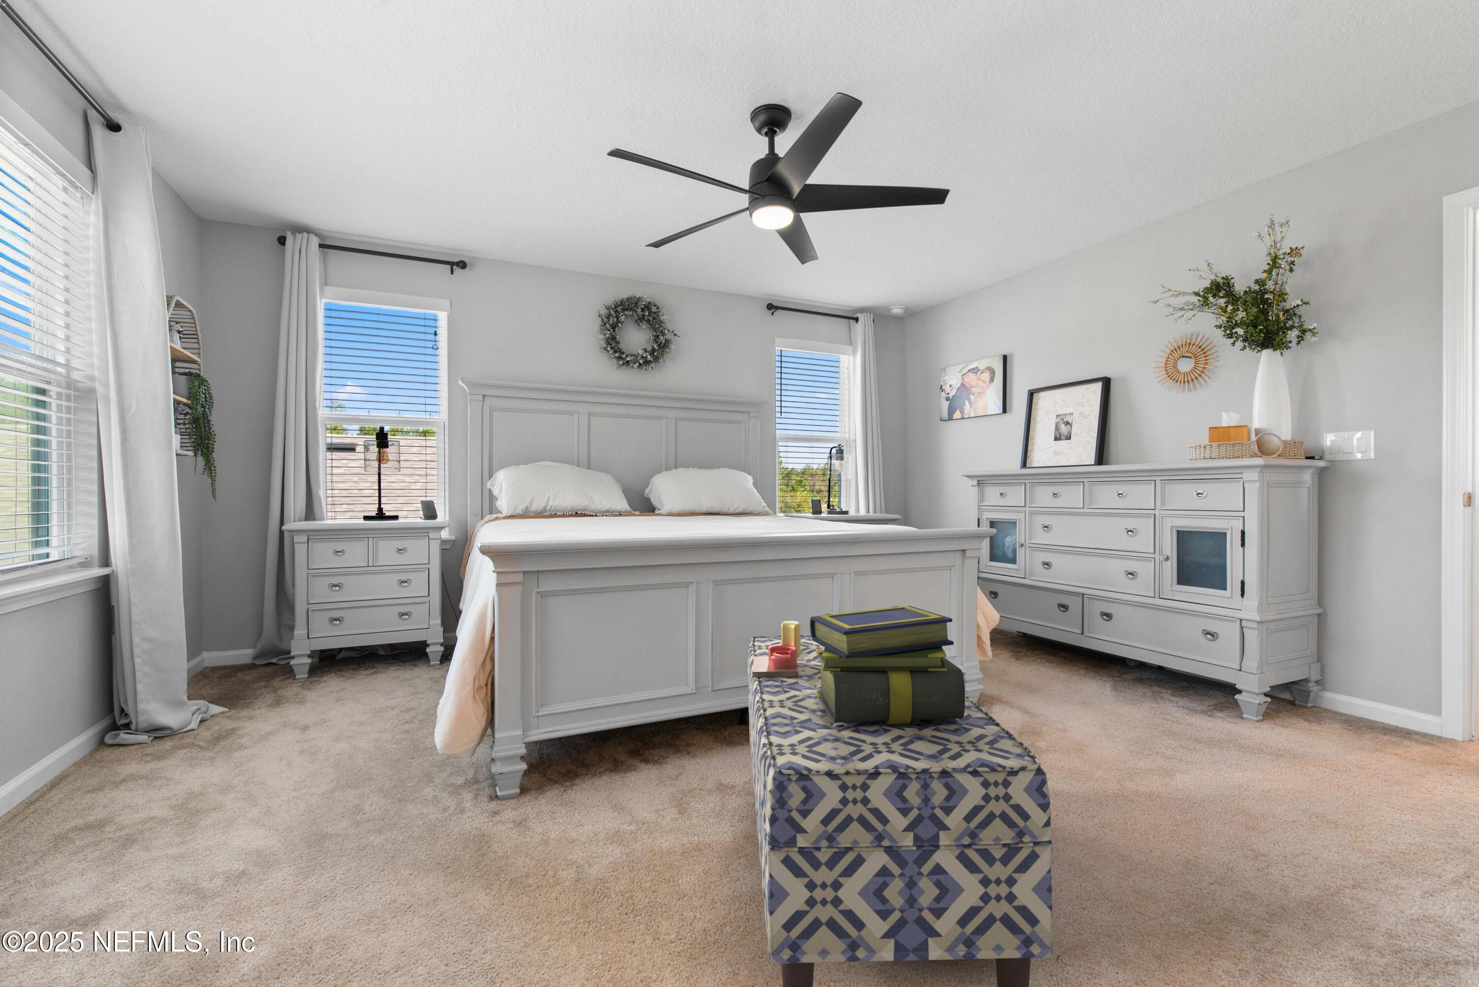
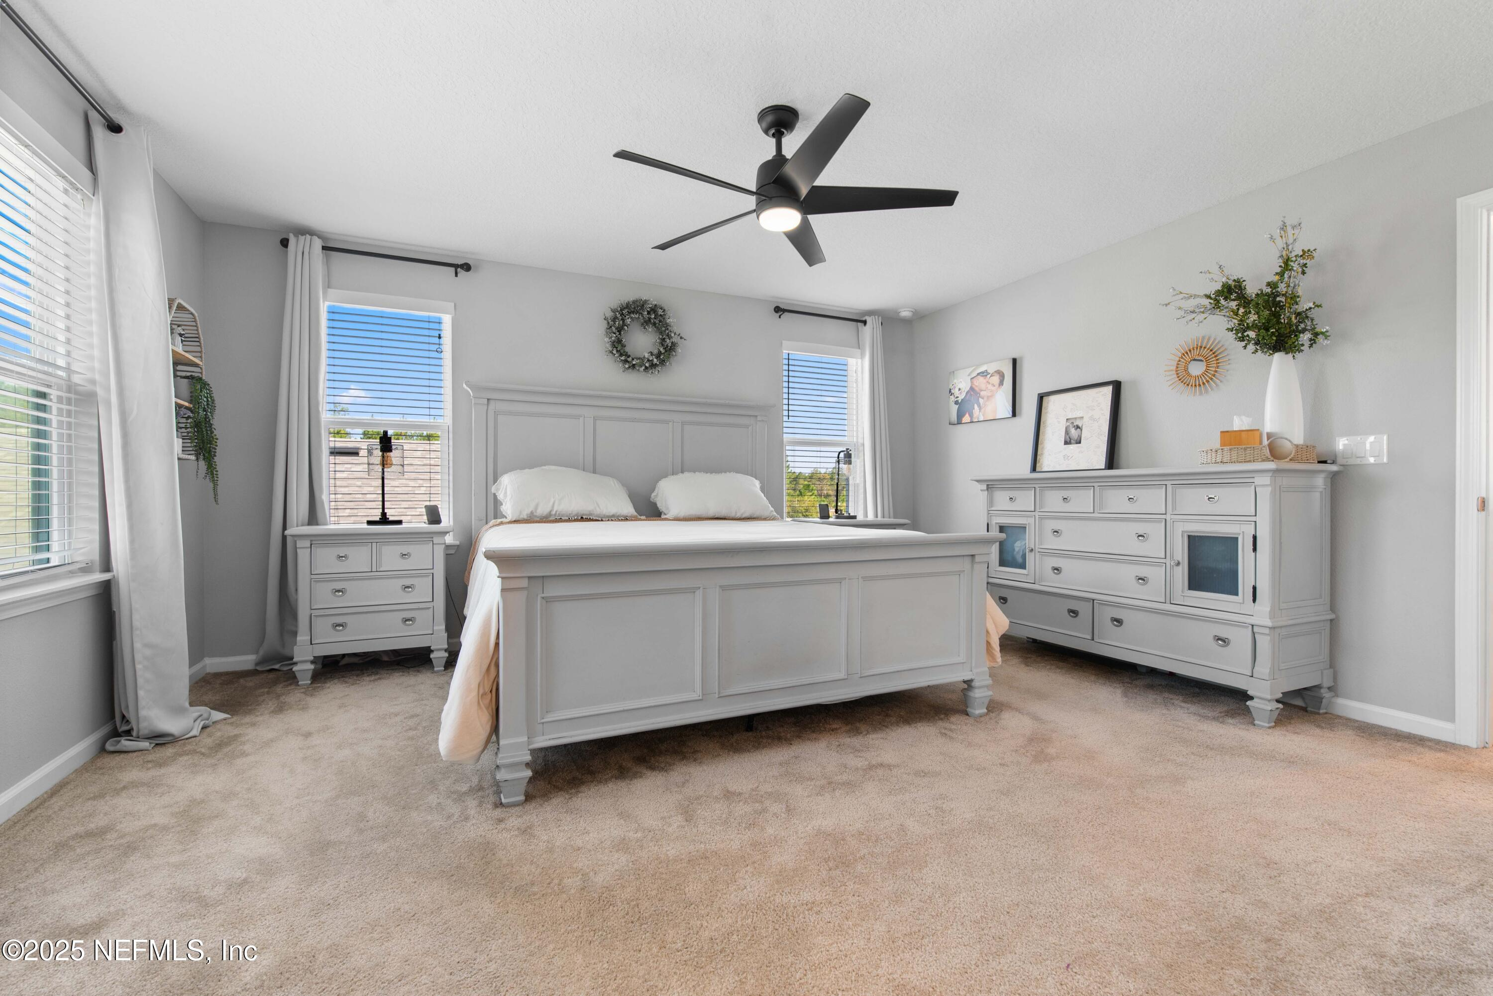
- candle (776, 647)
- bench (855, 778)
- stack of books (882, 662)
